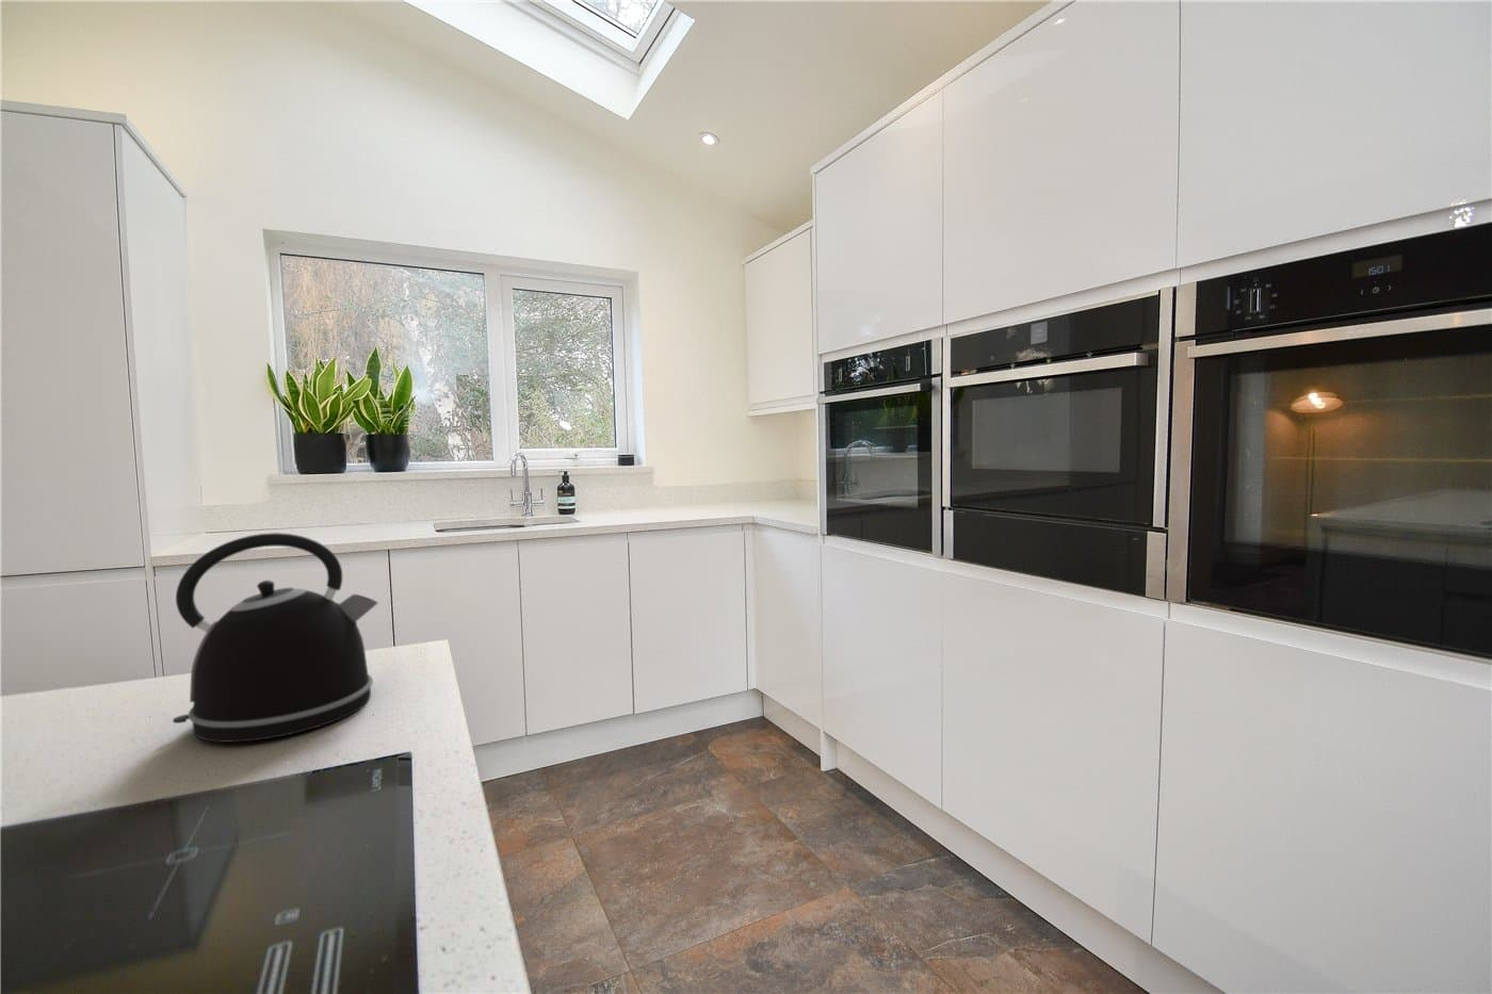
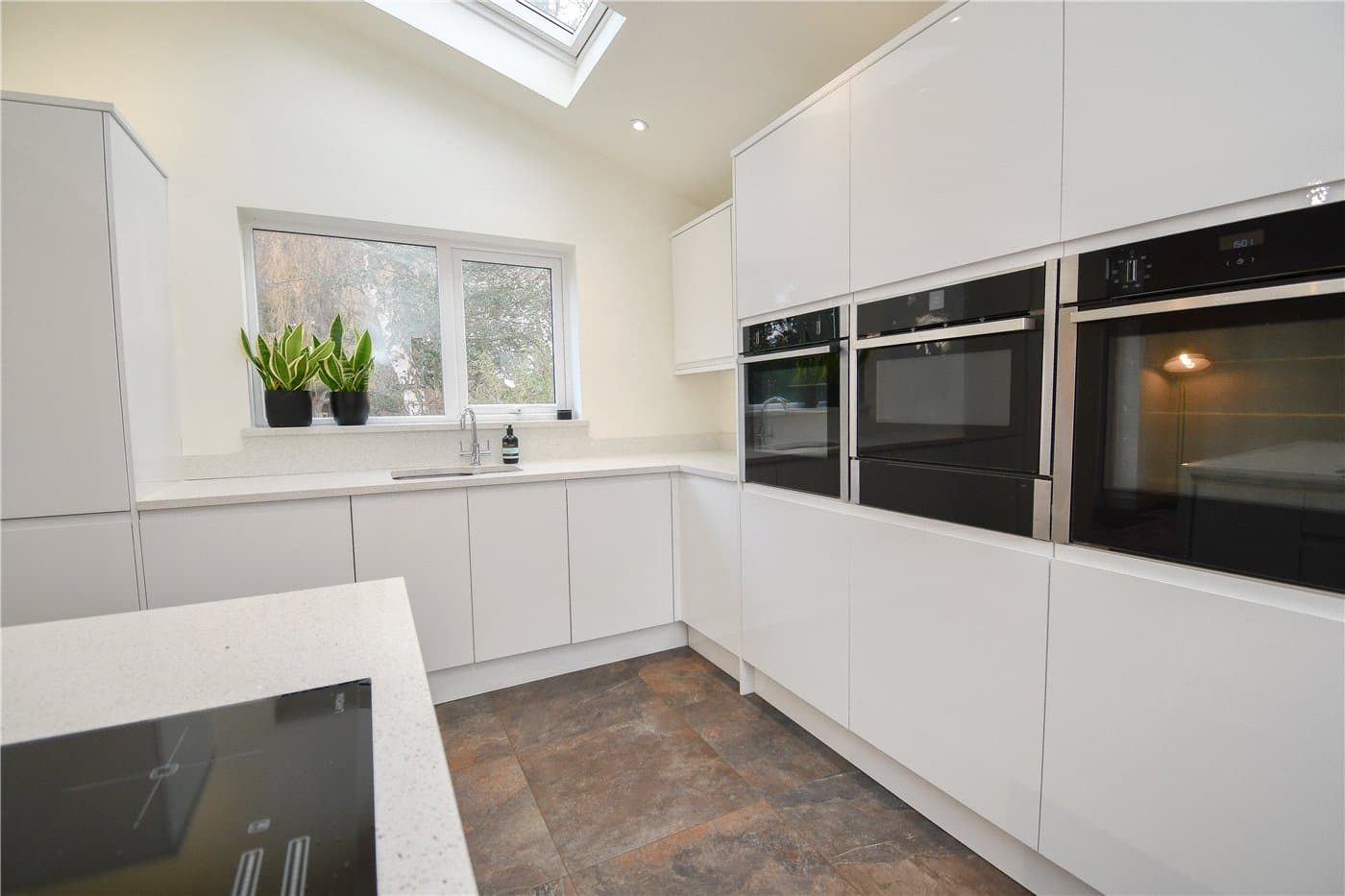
- kettle (281, 622)
